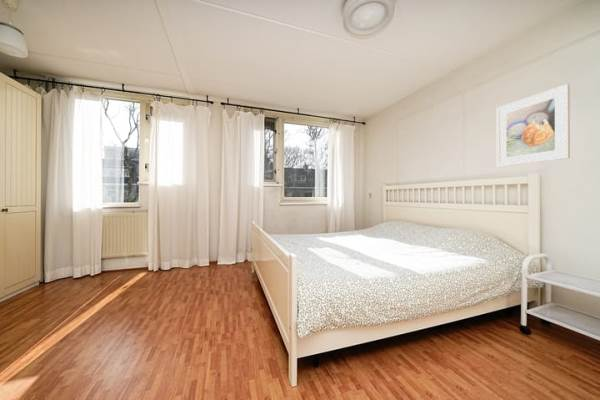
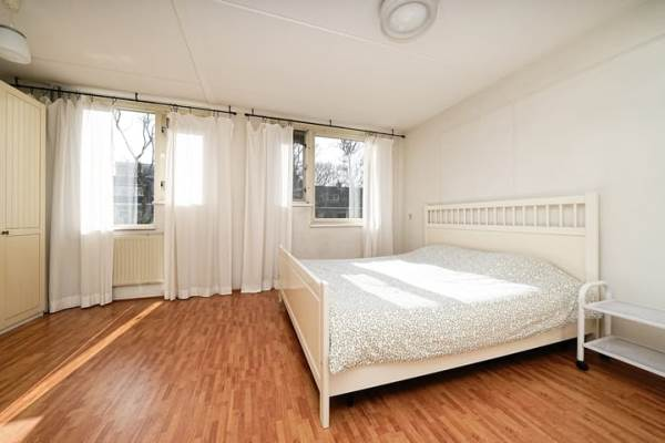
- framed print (529, 130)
